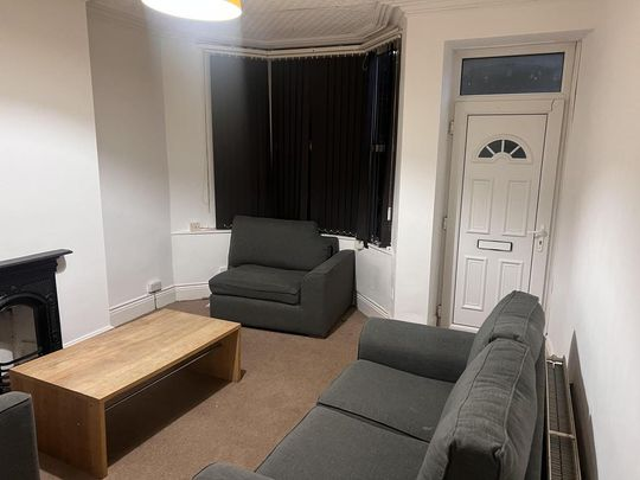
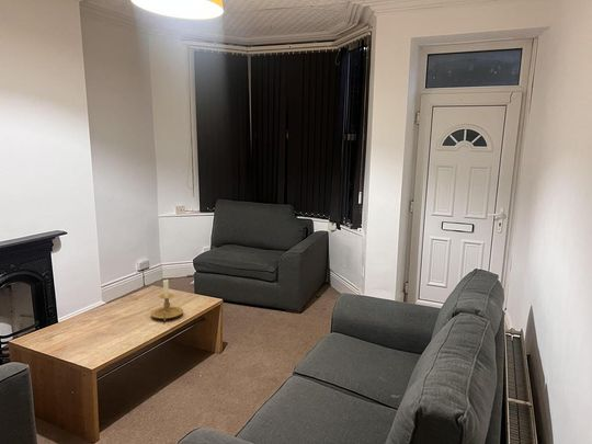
+ candle holder (166, 297)
